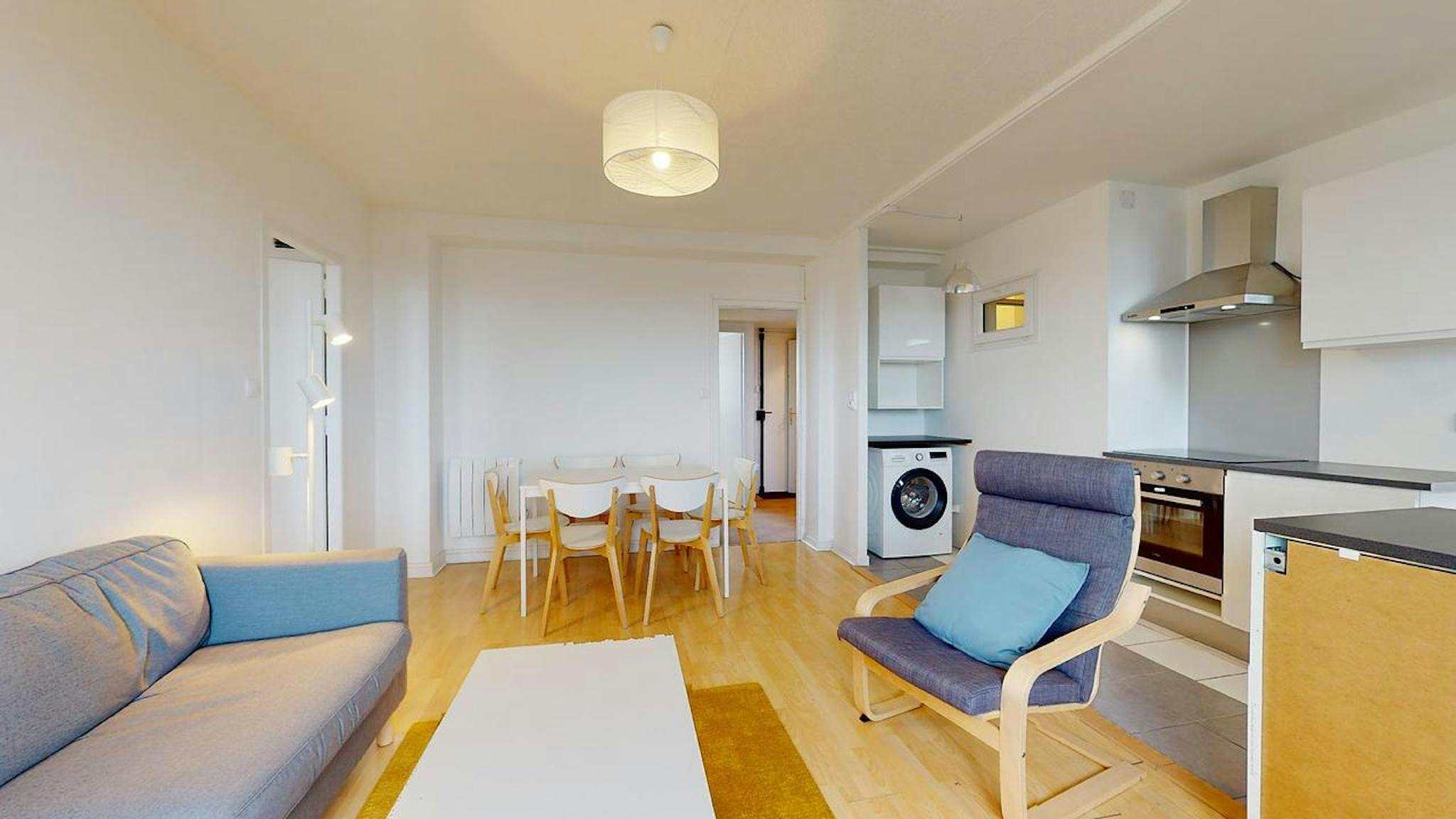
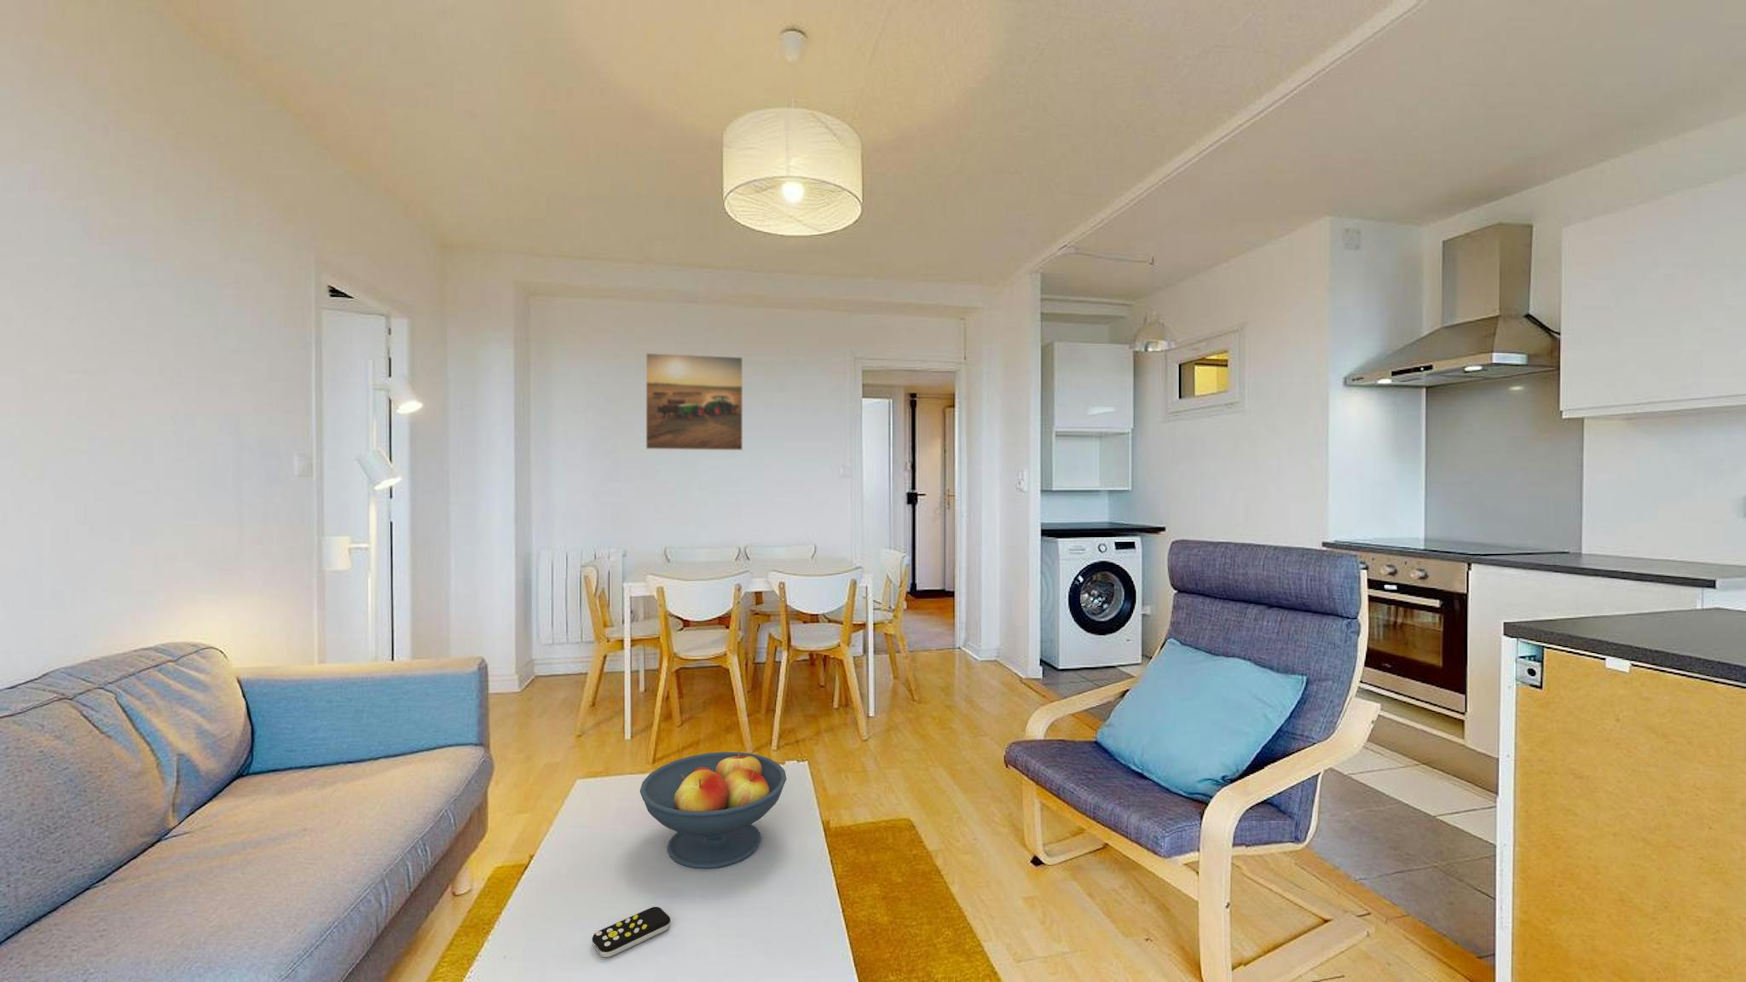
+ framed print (694, 403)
+ remote control (632, 930)
+ fruit bowl (715, 800)
